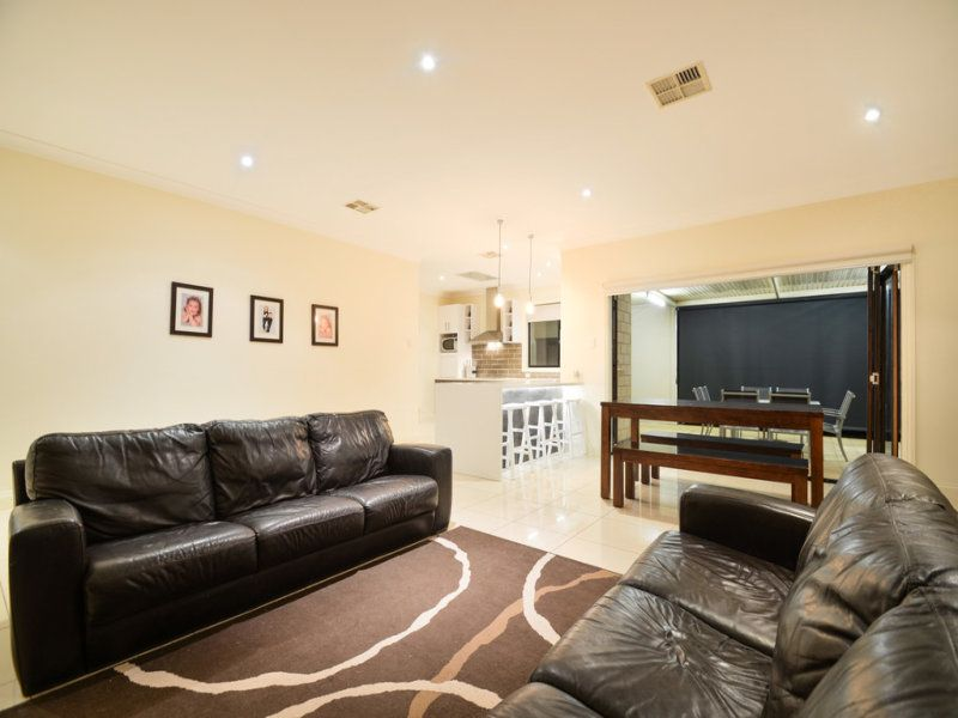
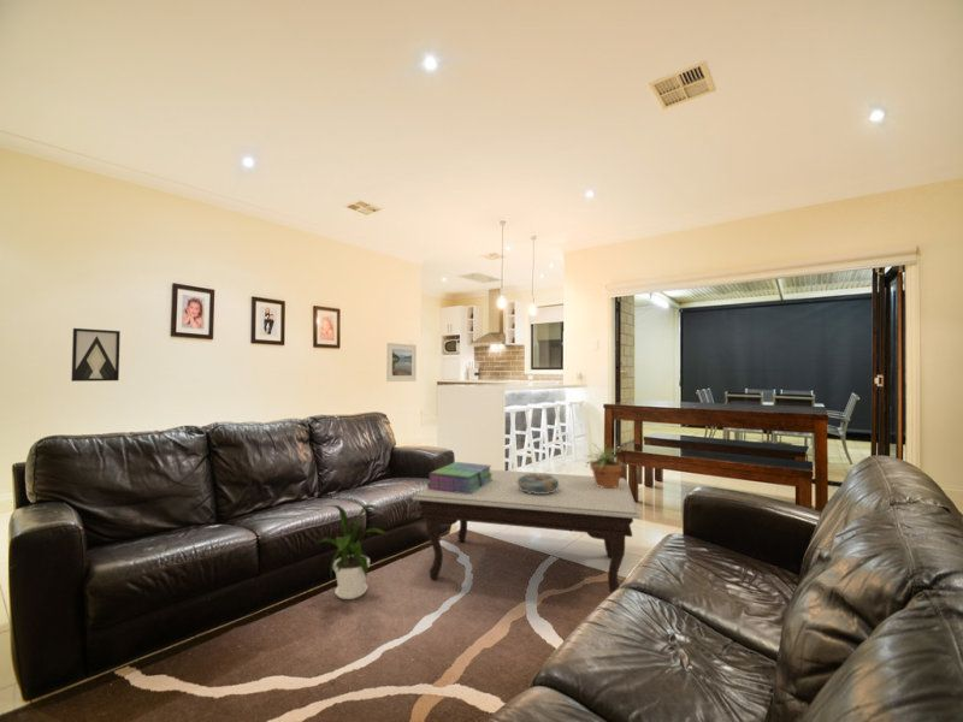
+ coffee table (527, 526)
+ house plant (350, 546)
+ wall art (96, 355)
+ decorative bowl (537, 483)
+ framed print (401, 362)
+ potted plant (607, 463)
+ stack of books (461, 475)
